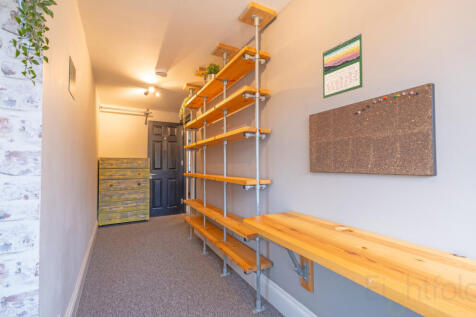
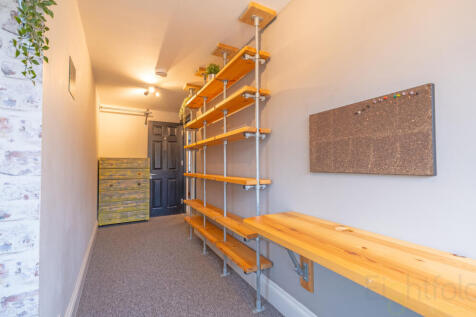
- calendar (341, 67)
